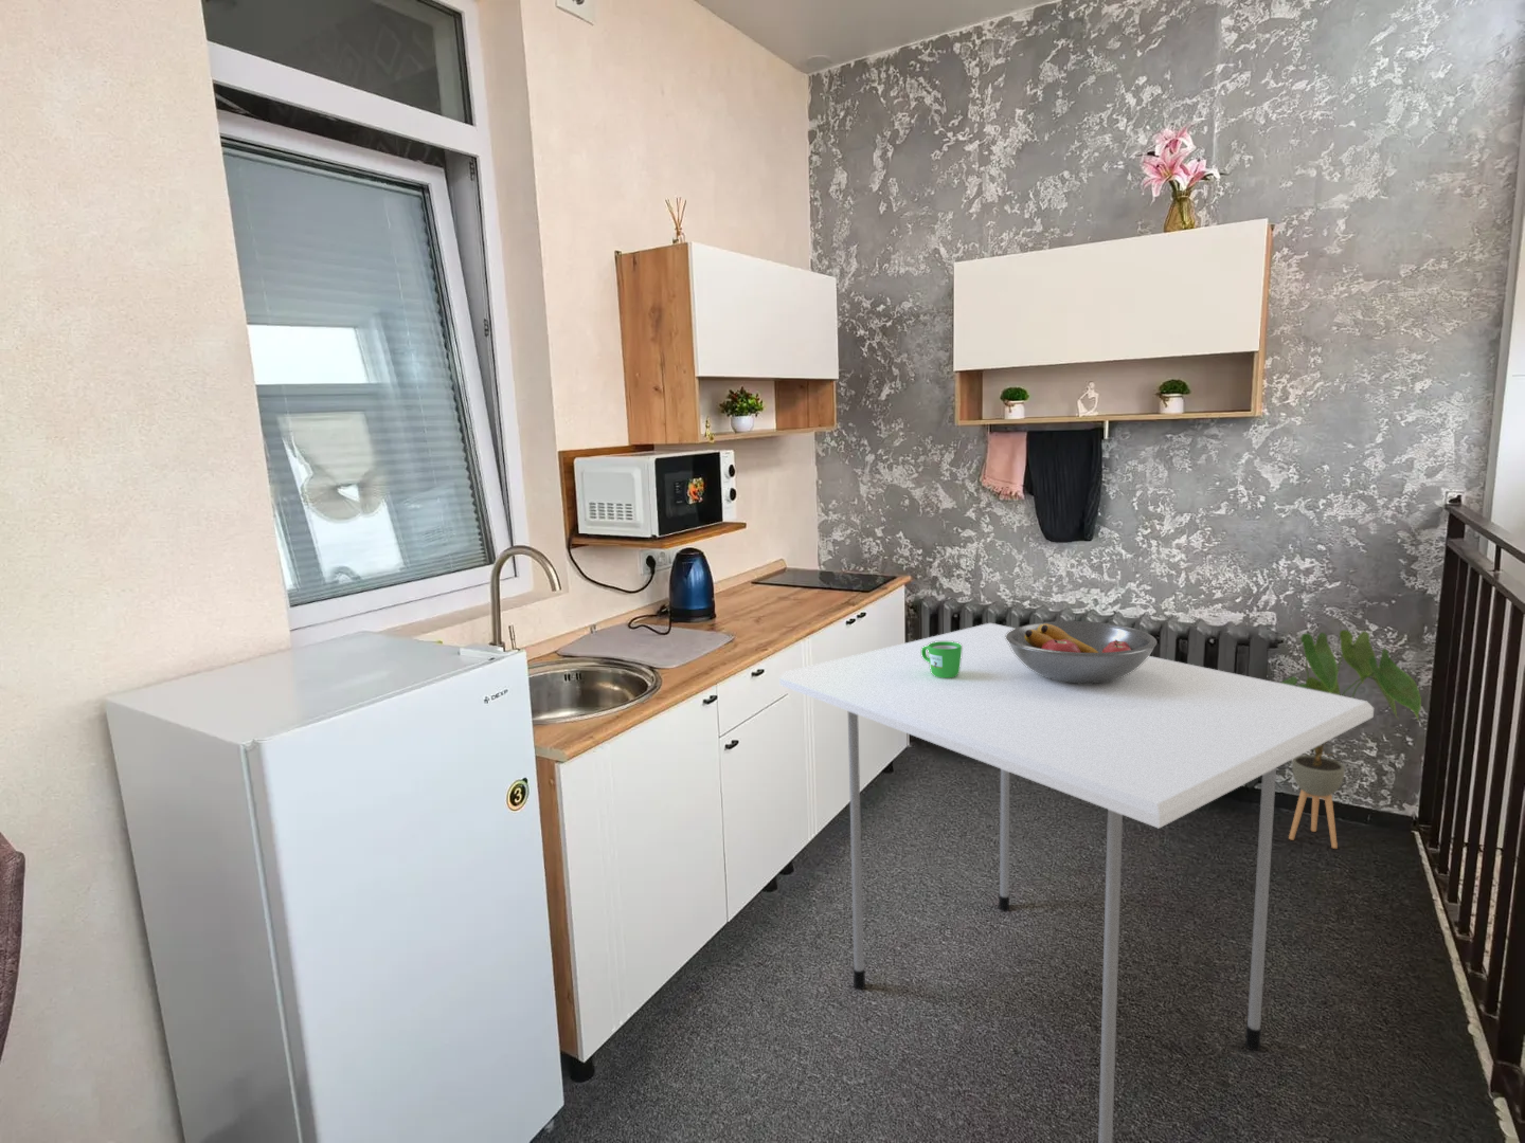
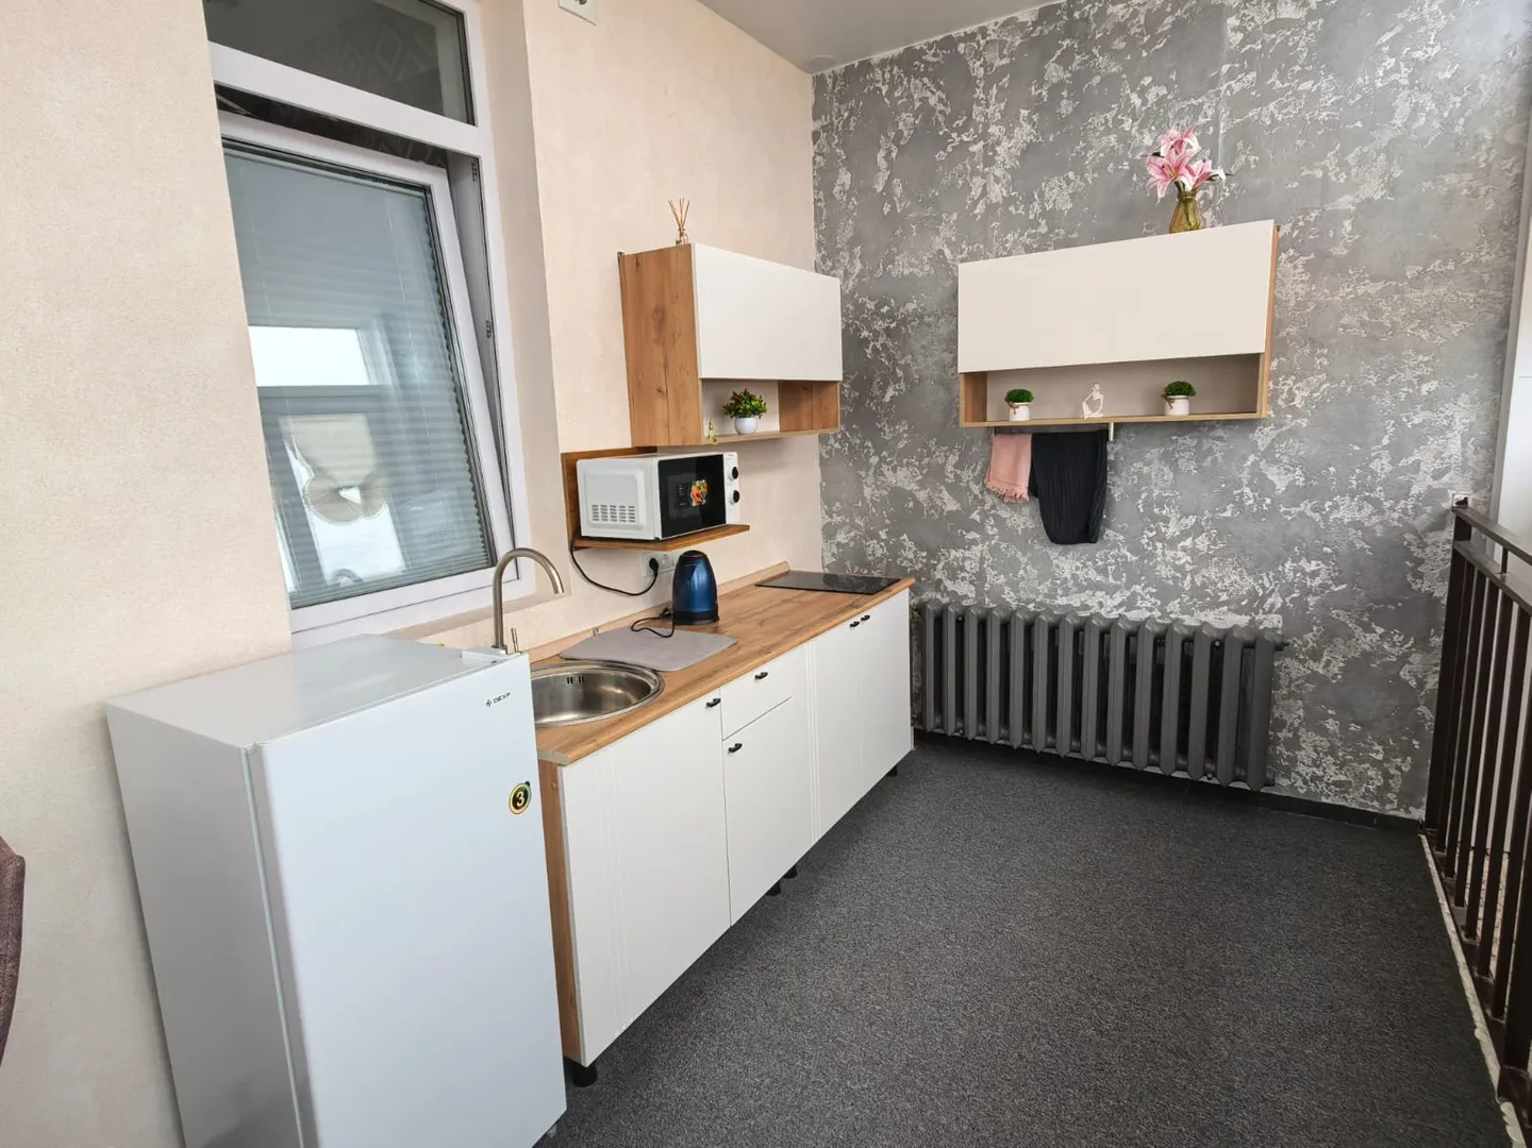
- mug (939, 657)
- dining table (1009, 852)
- fruit bowl (1078, 650)
- house plant (1324, 743)
